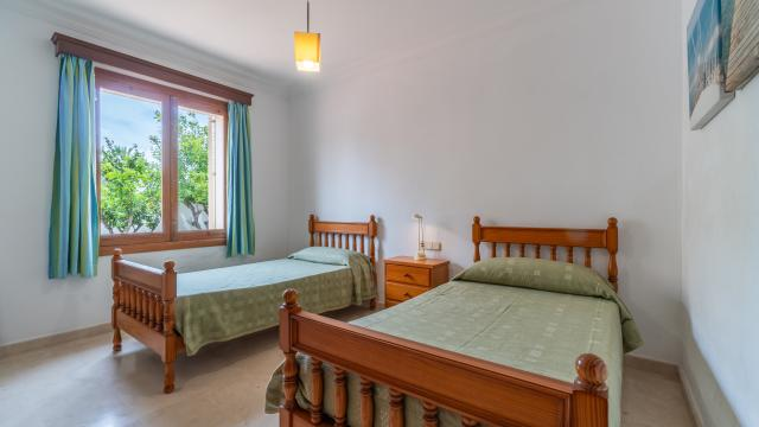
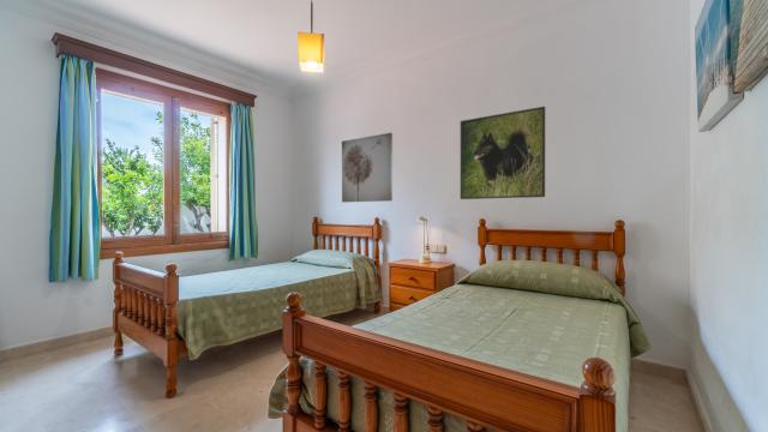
+ wall art (365, 169)
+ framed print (499, 156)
